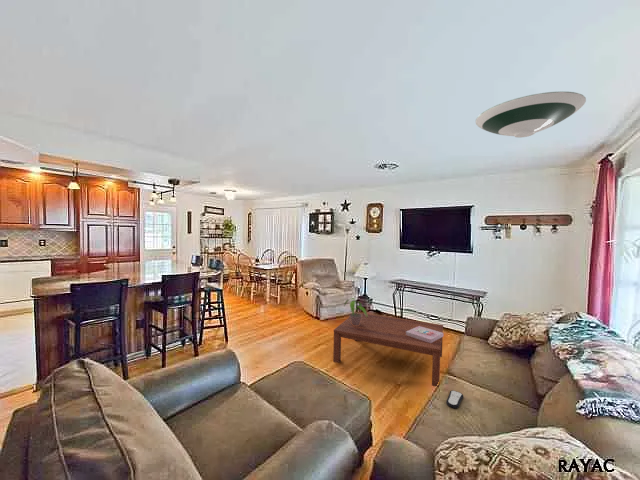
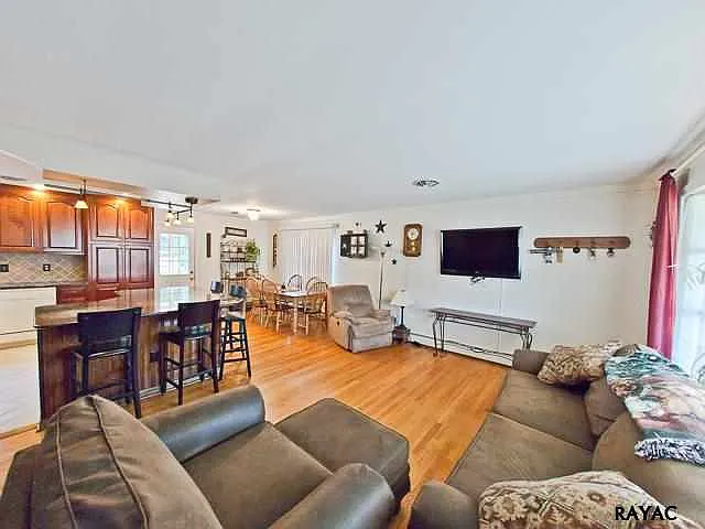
- coffee table (389, 342)
- decorative box (424, 333)
- remote control (454, 399)
- potted plant (355, 313)
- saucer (525, 124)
